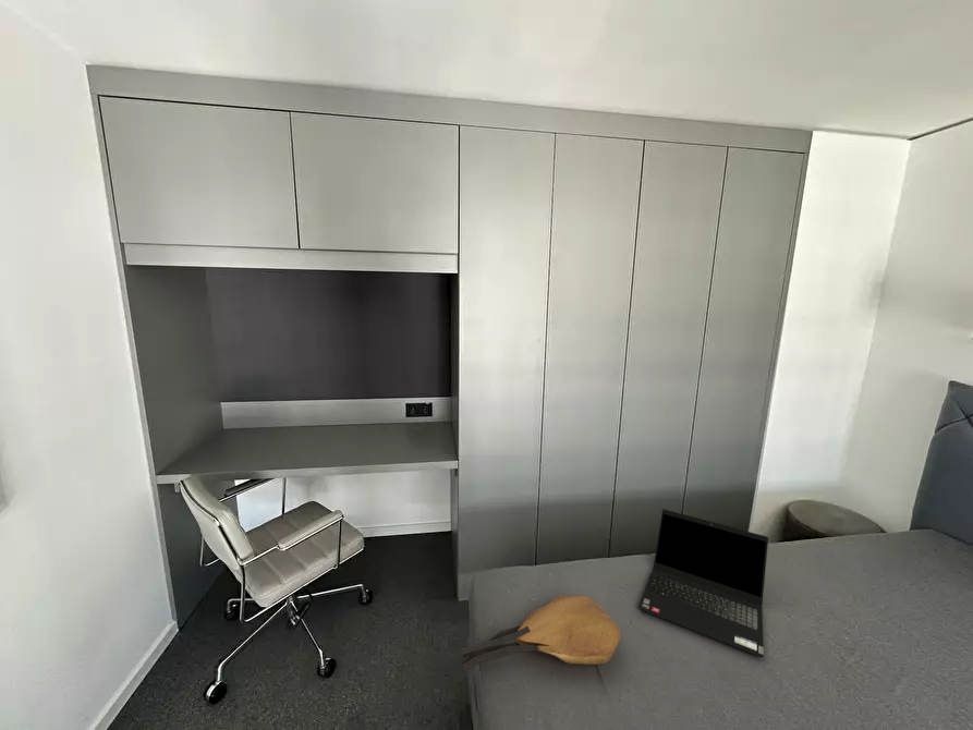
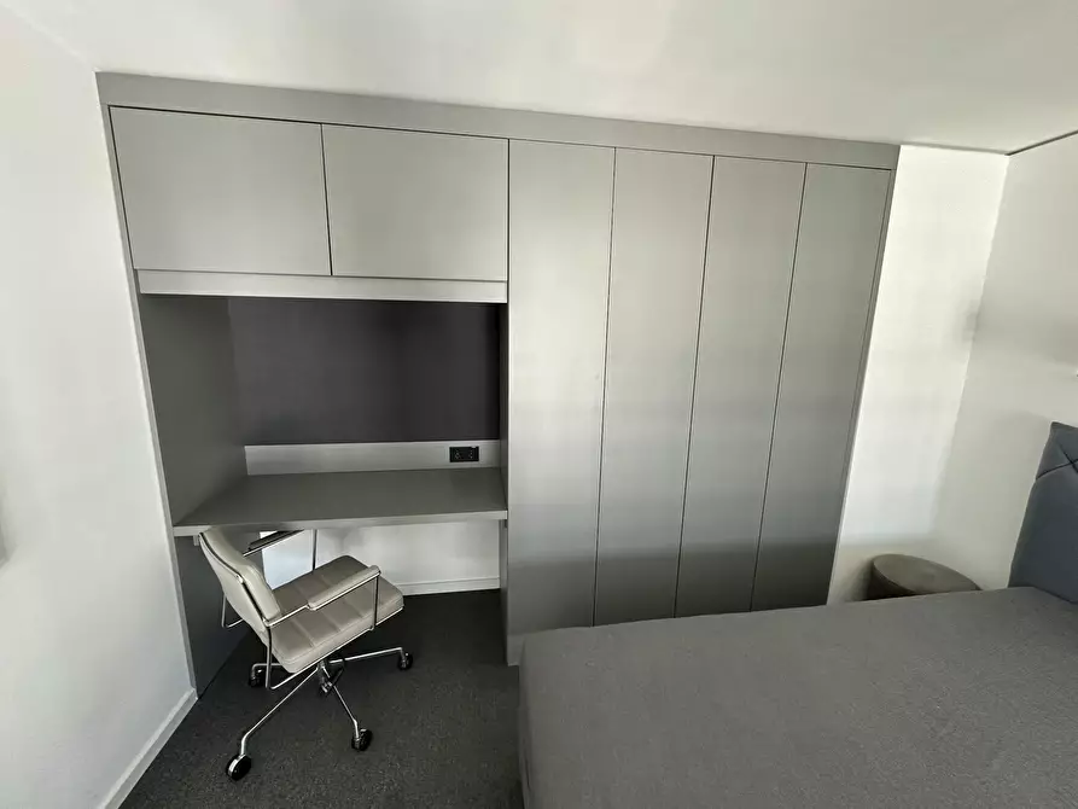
- laptop computer (705, 573)
- tote bag (538, 633)
